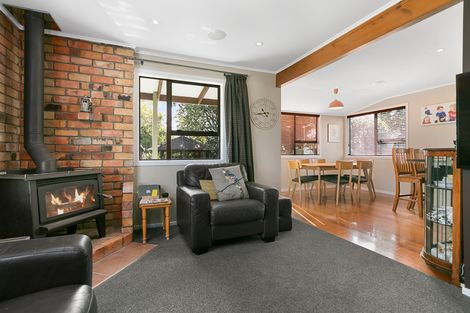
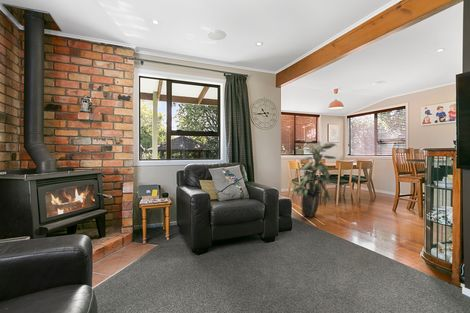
+ indoor plant (313, 177)
